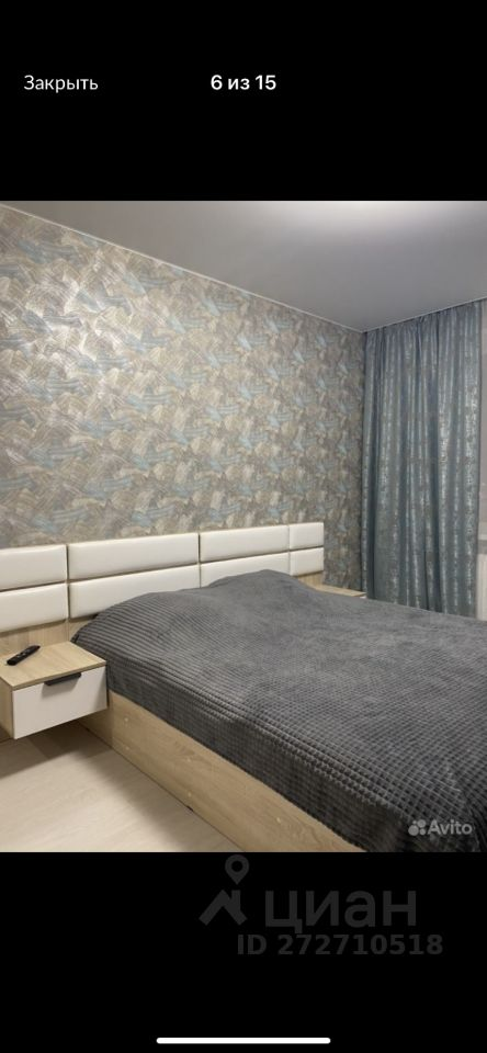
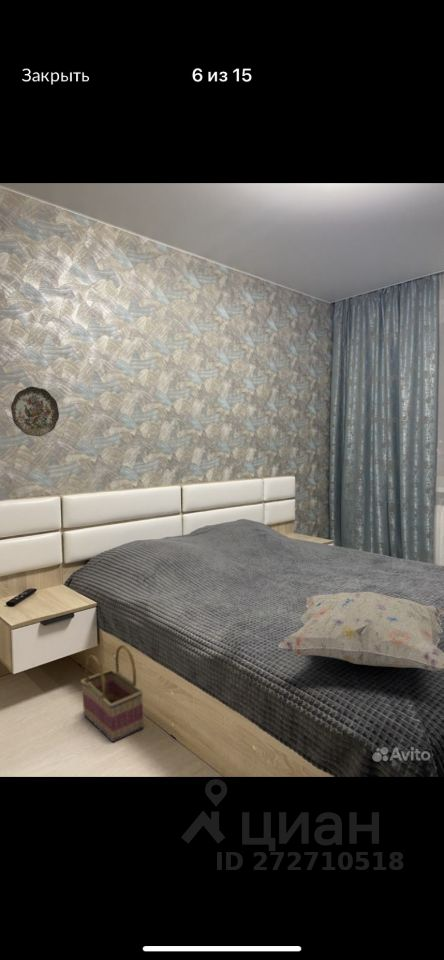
+ decorative pillow (368, 627)
+ decorative plate (34, 411)
+ basket (111, 686)
